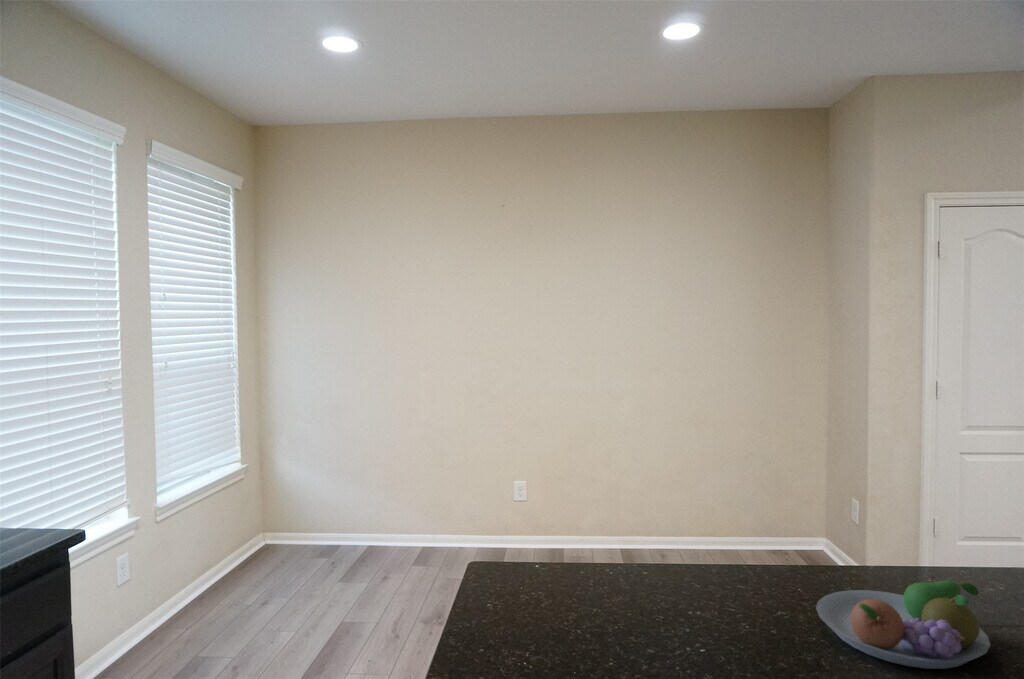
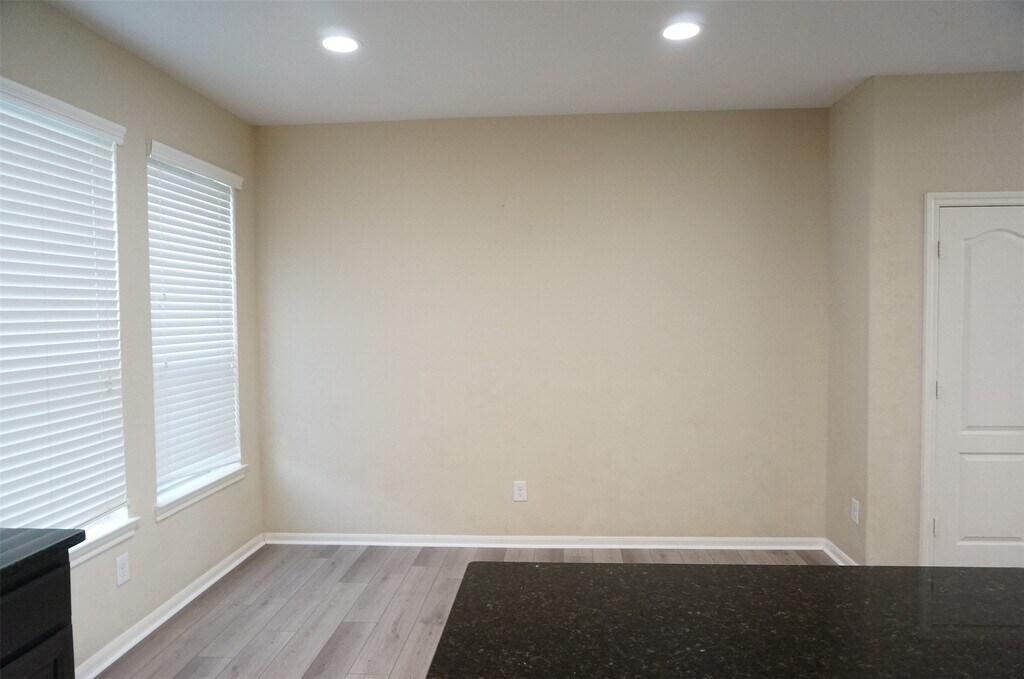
- fruit bowl (904, 607)
